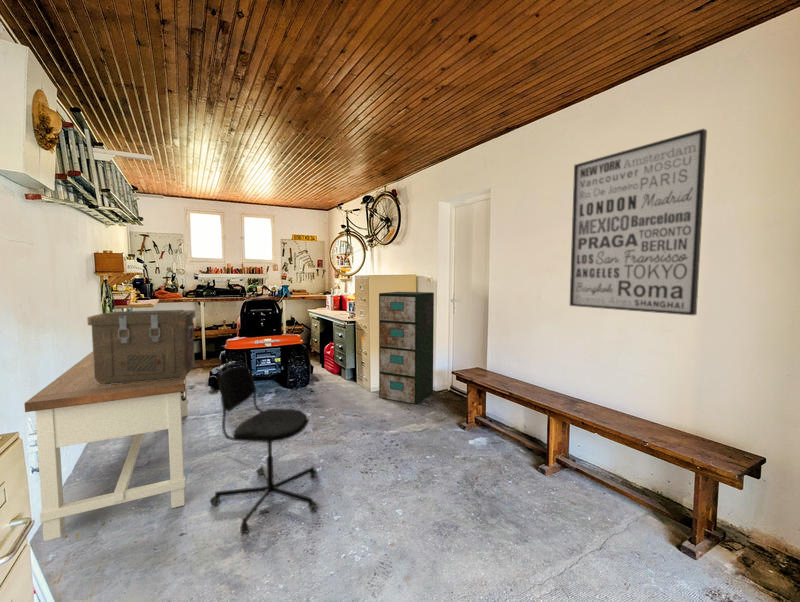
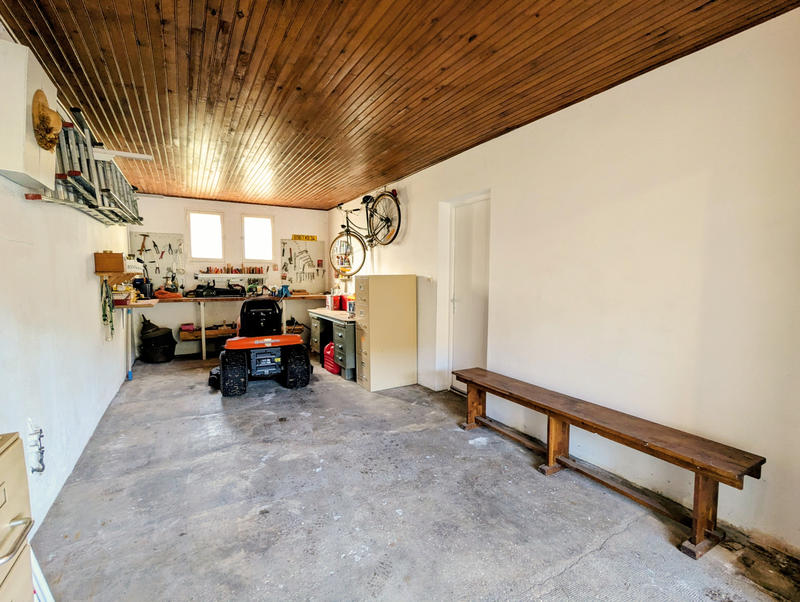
- filing cabinet (406, 344)
- ammunition box (147, 344)
- wall art (628, 231)
- desk (136, 408)
- office chair (266, 434)
